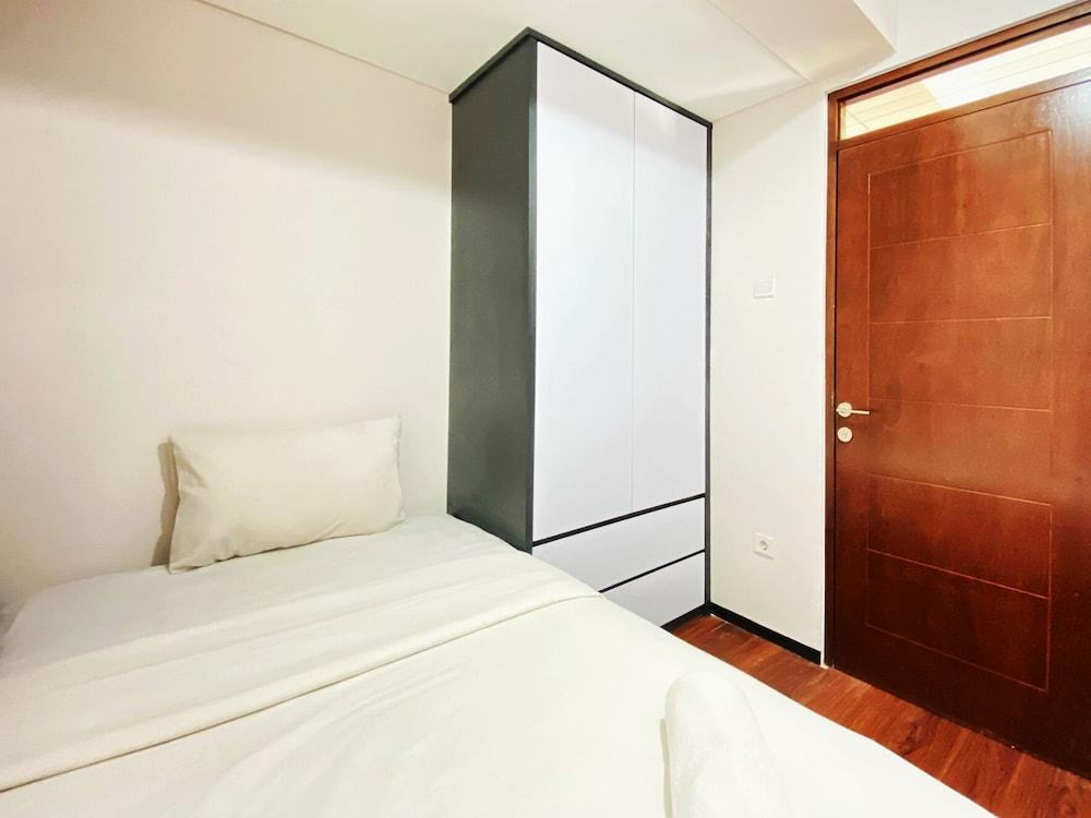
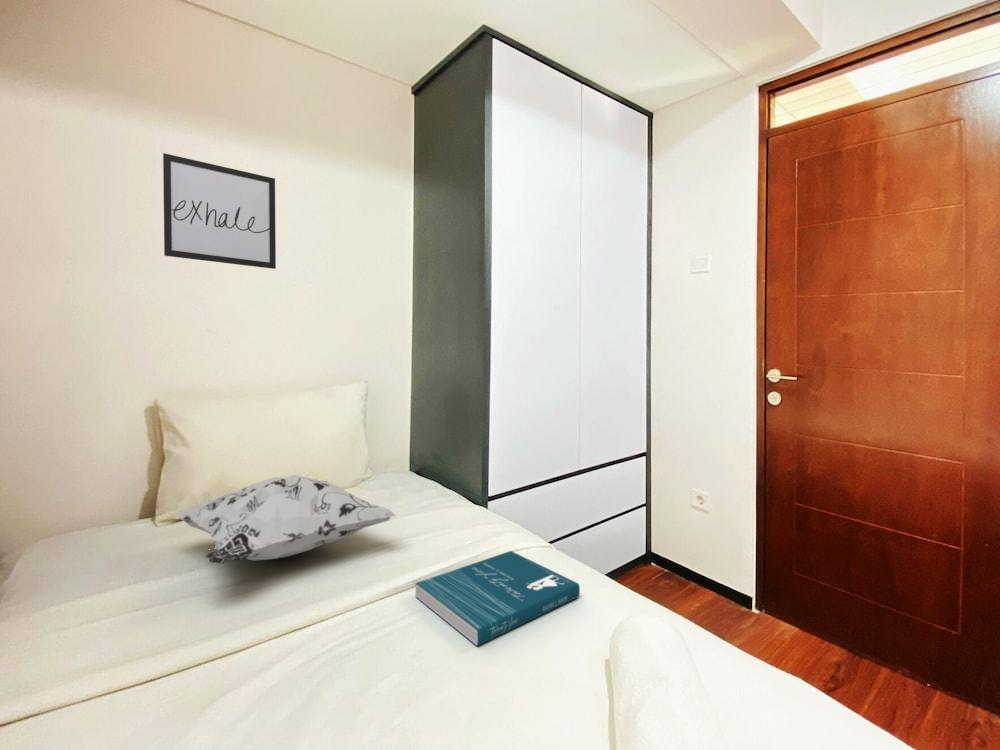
+ decorative pillow (285, 515)
+ book (497, 590)
+ wall art (222, 214)
